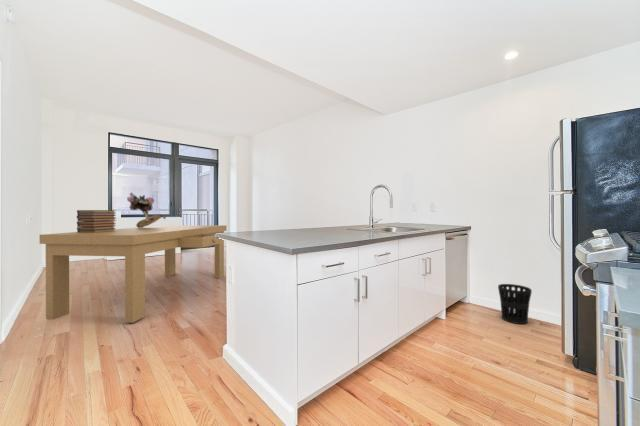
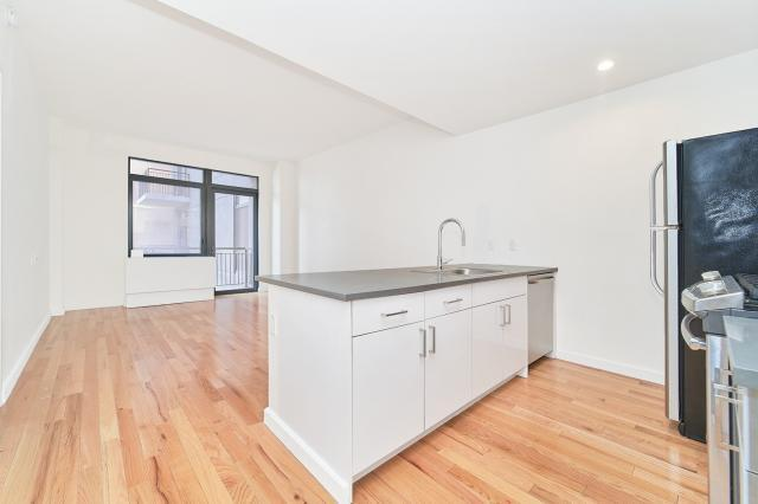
- wastebasket (514, 303)
- bouquet (146, 209)
- book stack (97, 220)
- dining table (168, 260)
